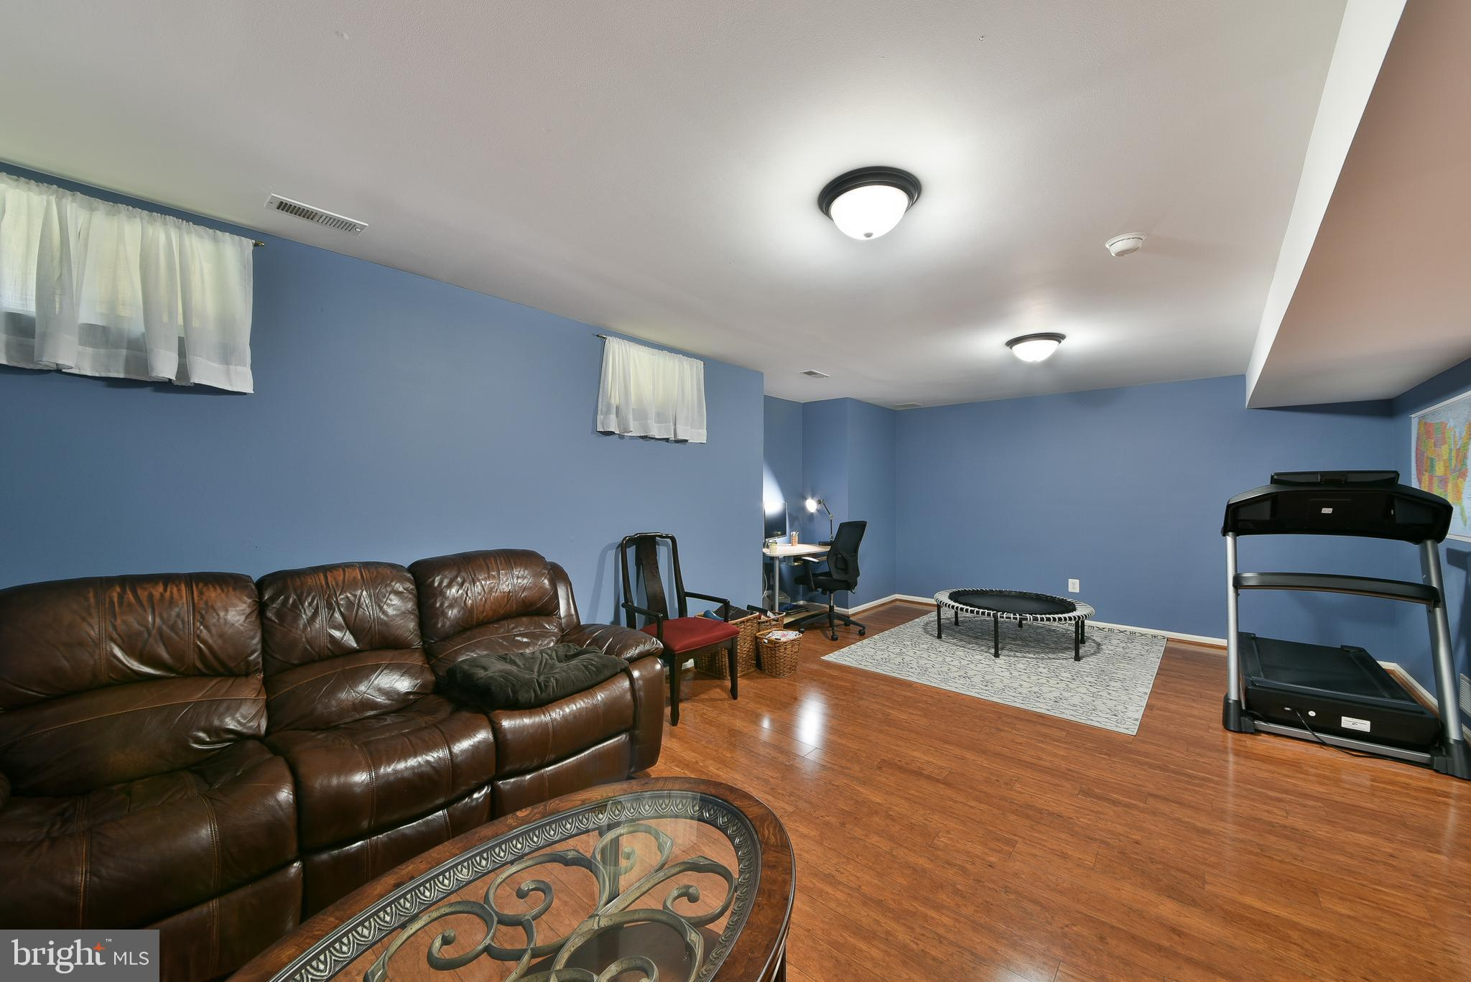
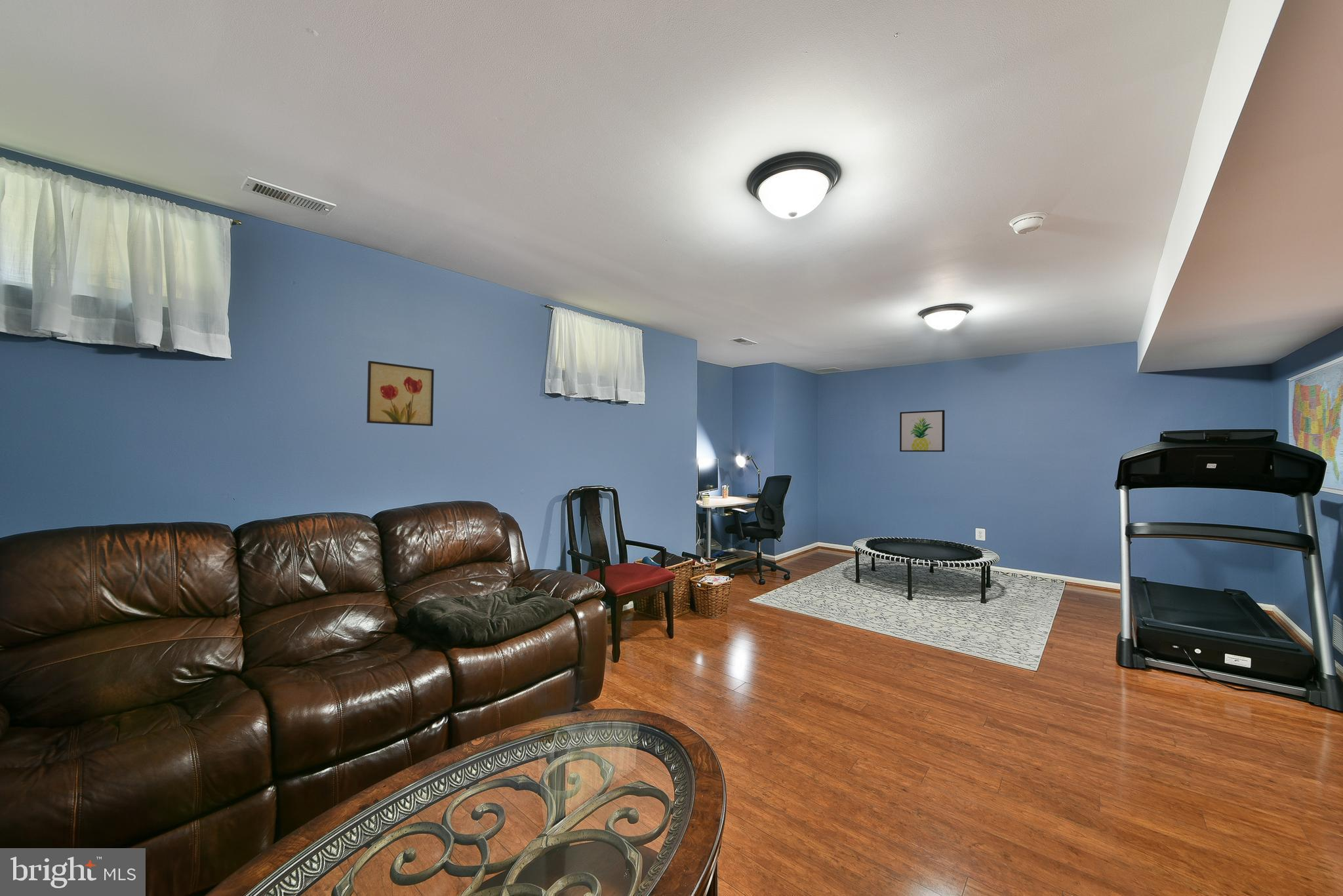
+ wall art (921, 431)
+ wall art (401, 395)
